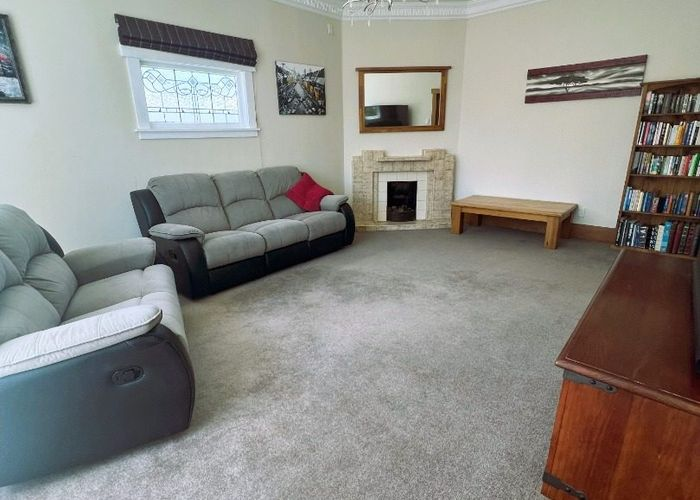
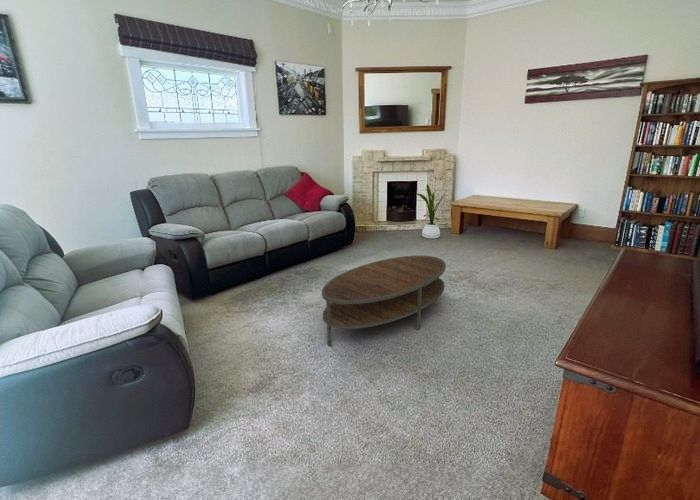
+ coffee table (388, 296)
+ house plant (430, 210)
